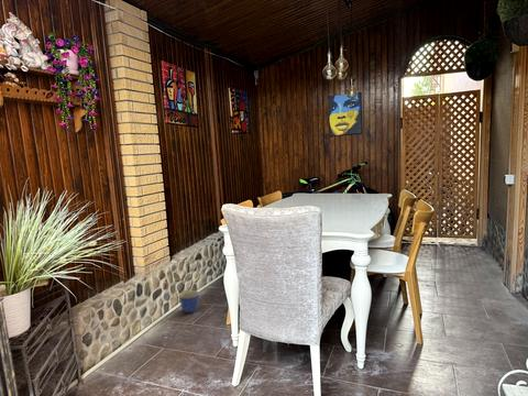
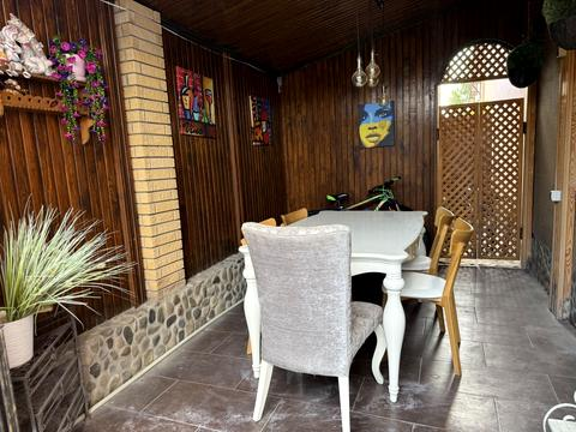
- planter (189, 301)
